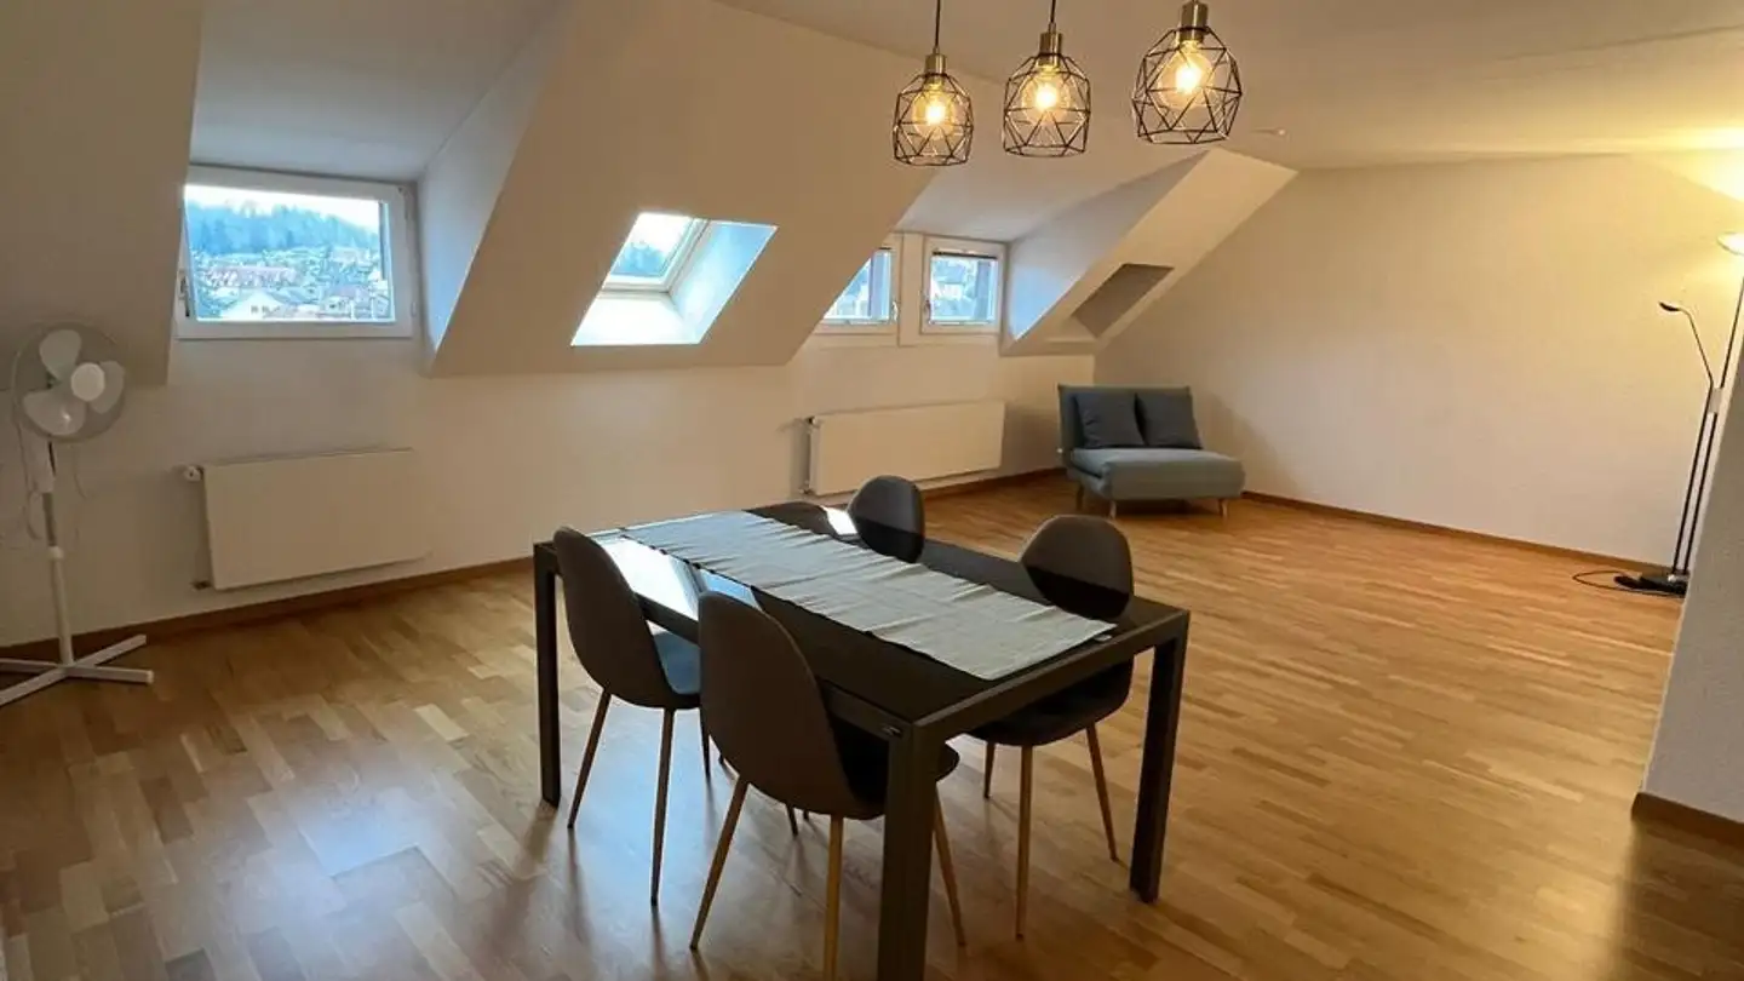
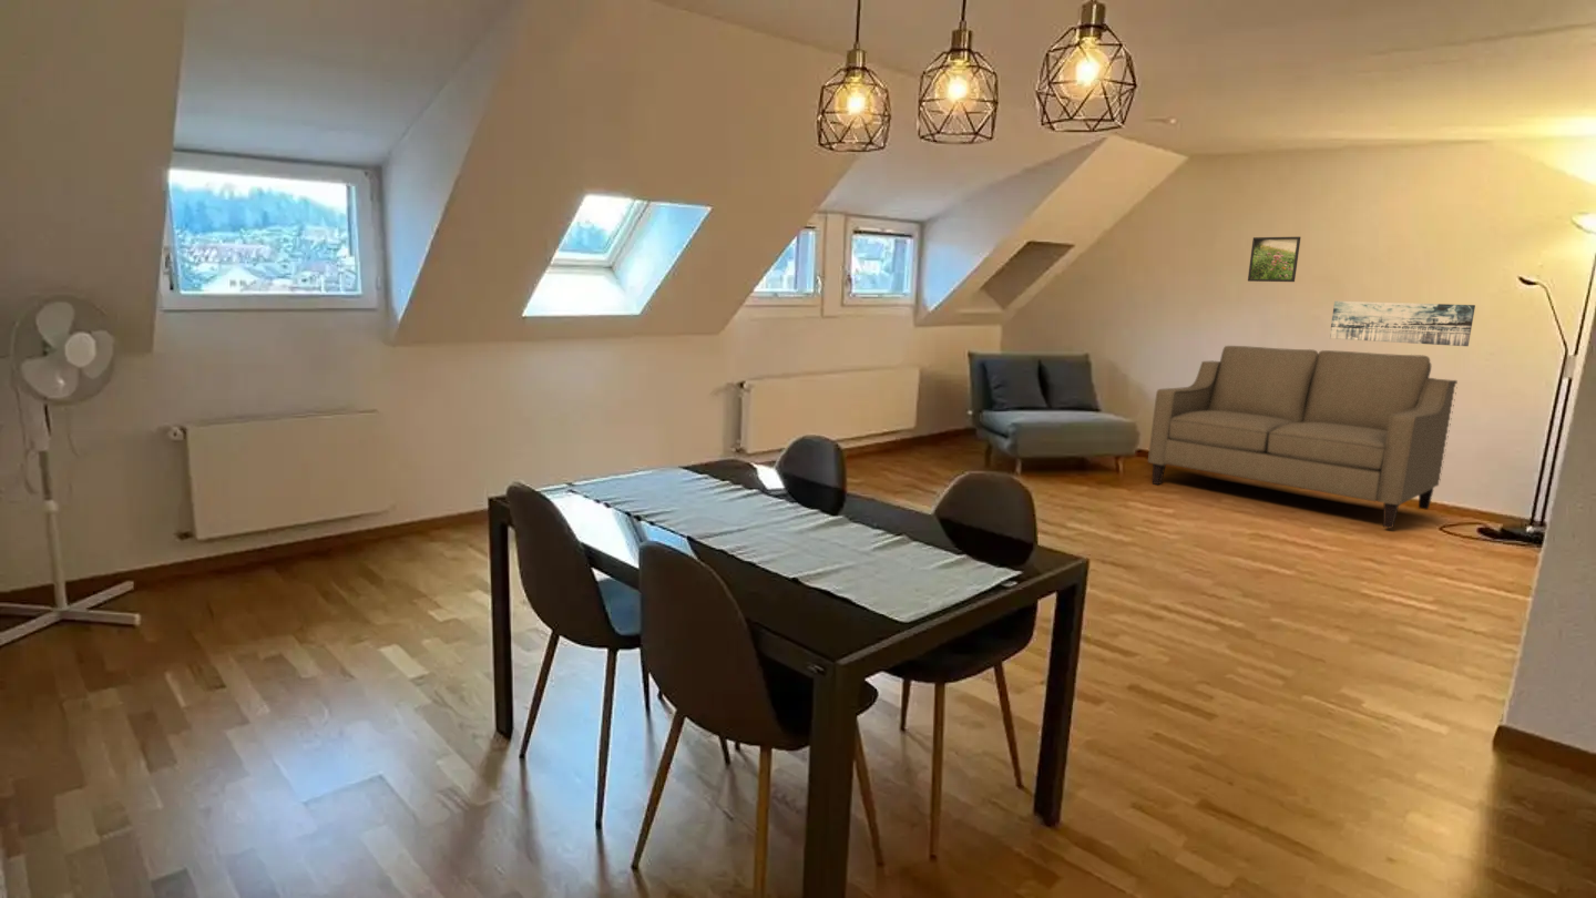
+ sofa (1295, 424)
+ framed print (1273, 259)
+ wall art (1398, 323)
